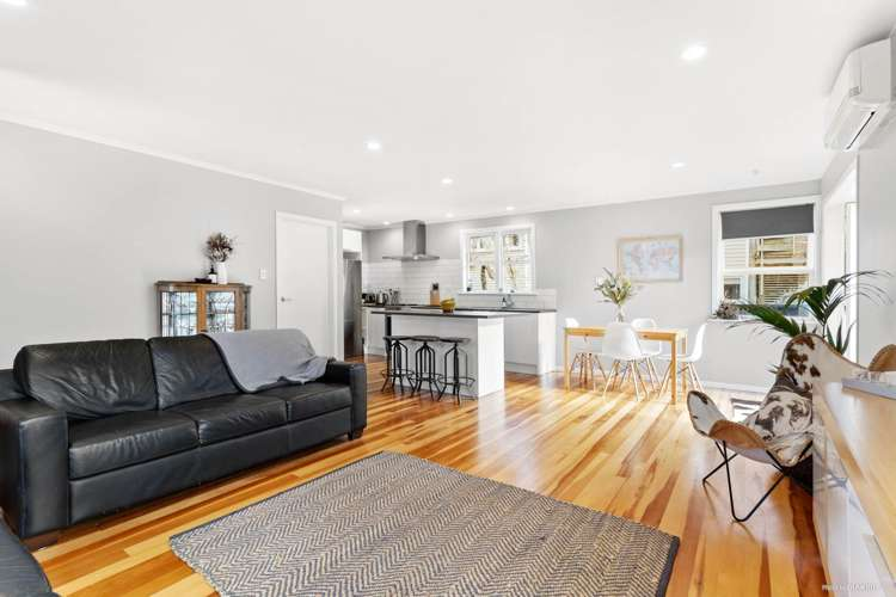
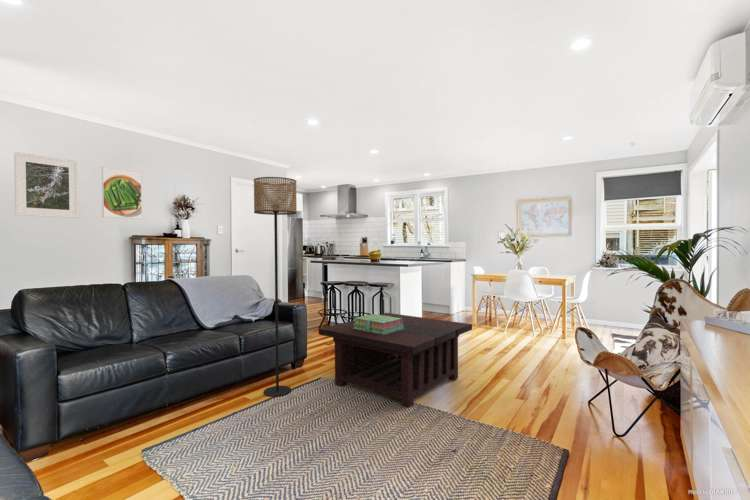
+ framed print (48, 186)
+ coffee table (397, 353)
+ floor lamp (276, 286)
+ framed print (122, 193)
+ stack of books (378, 323)
